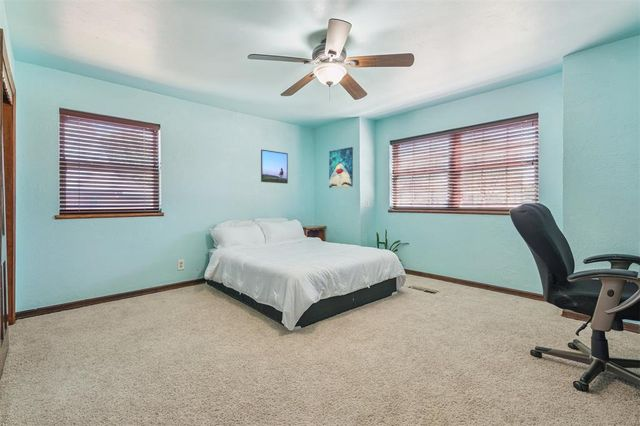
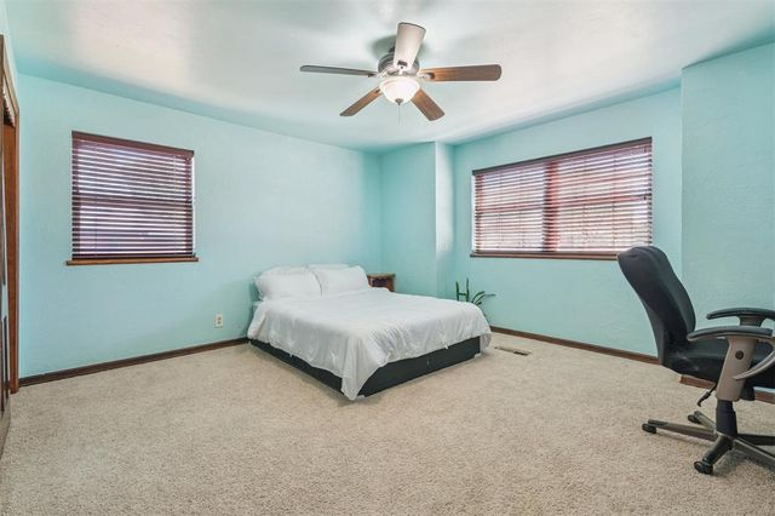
- wall art (340, 168)
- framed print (274, 167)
